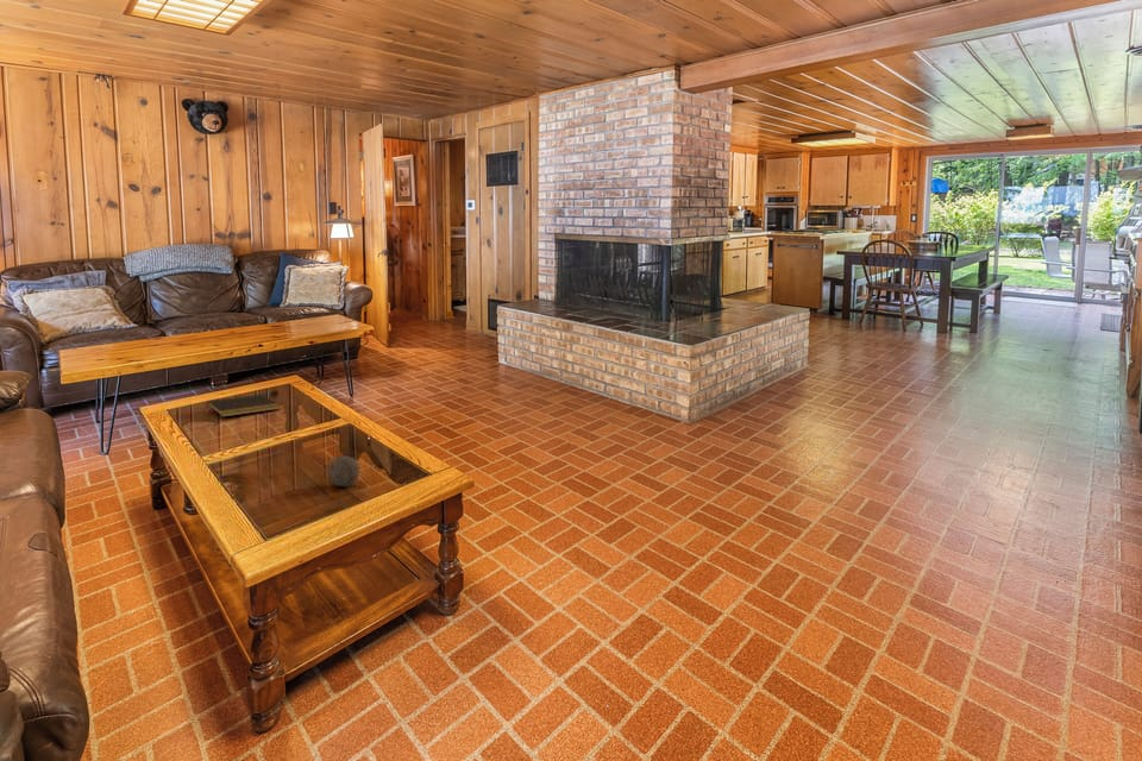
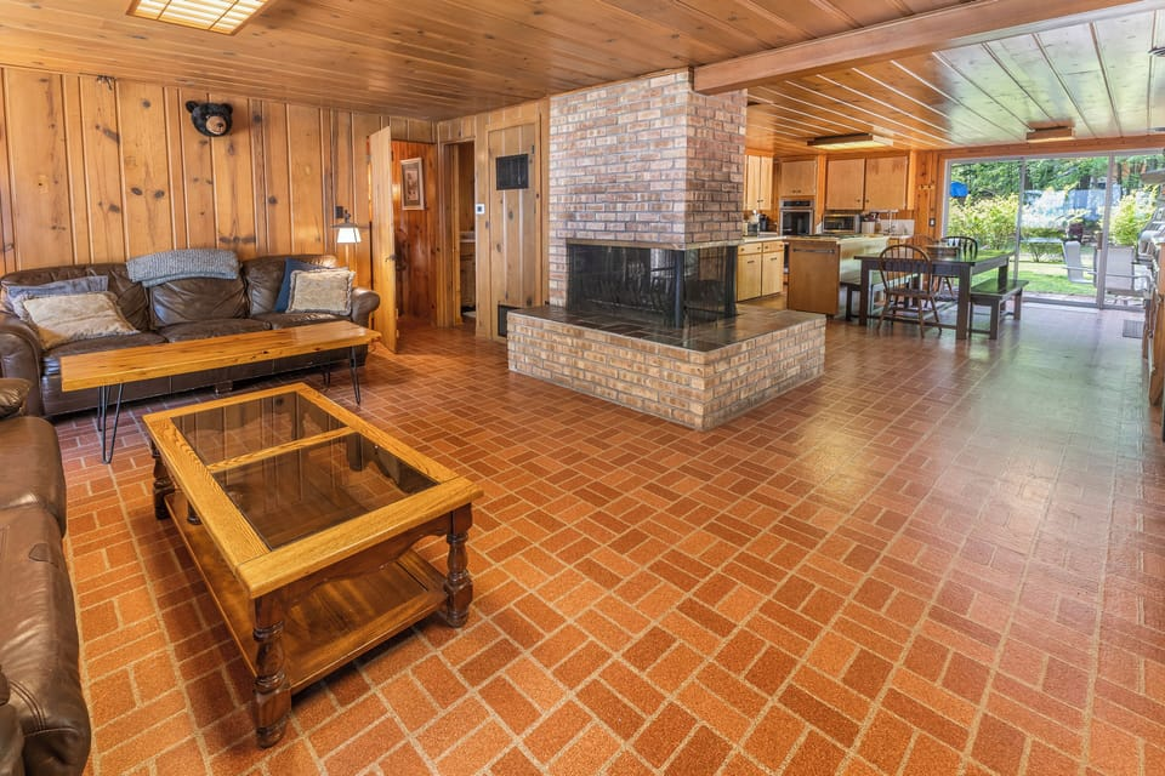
- notepad (244, 404)
- decorative ball (343, 471)
